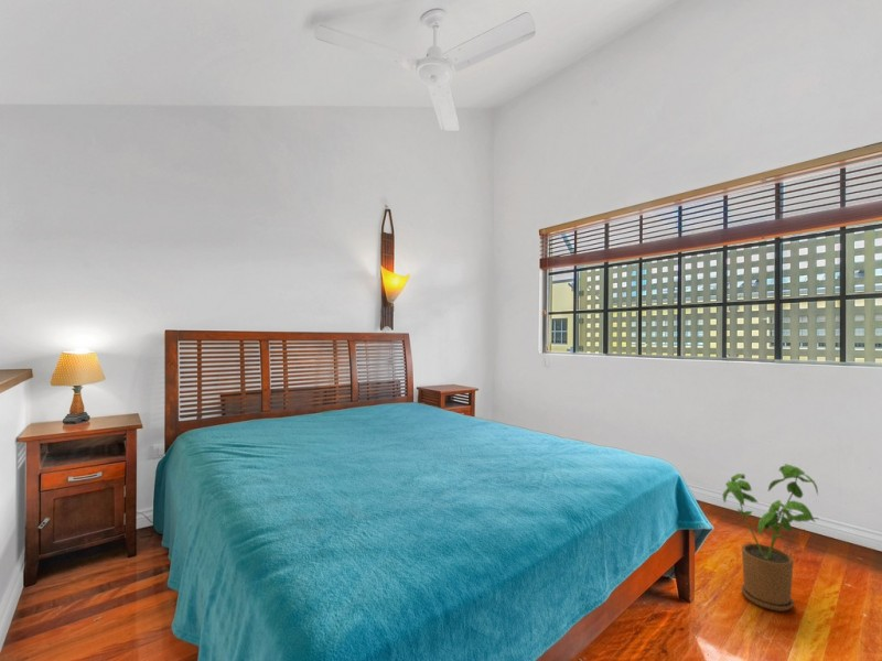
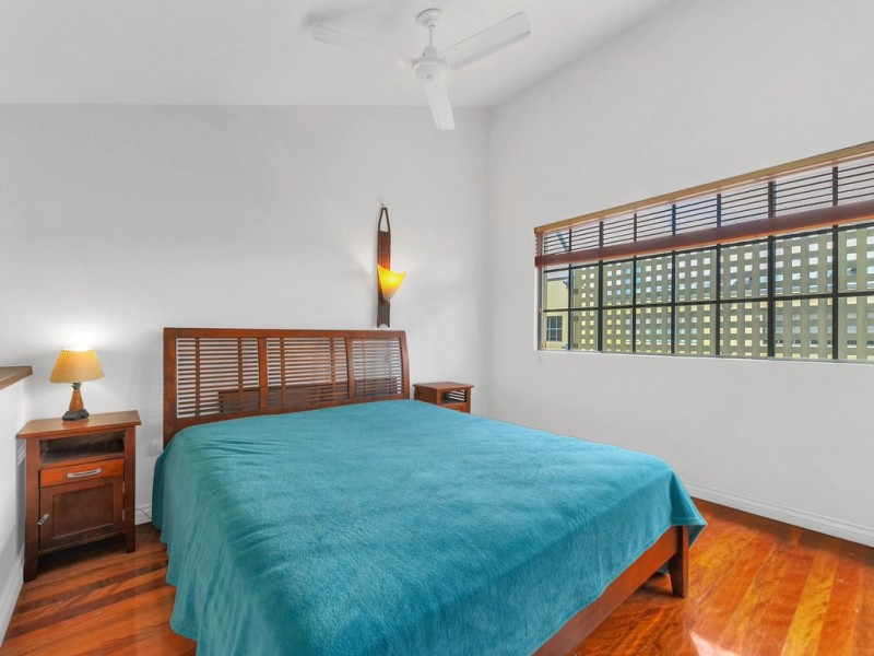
- house plant (773, 533)
